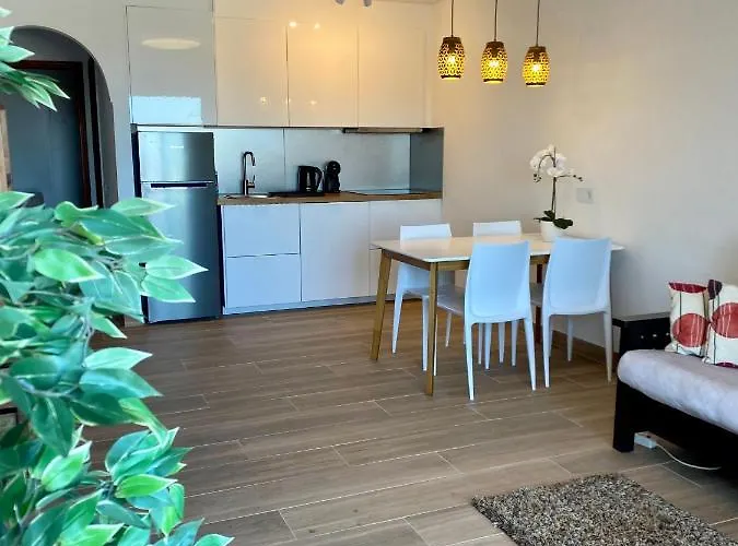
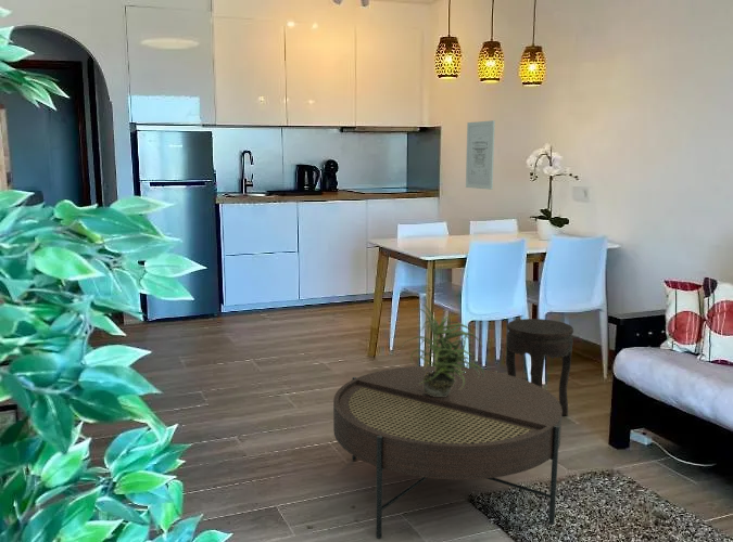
+ side table (538, 369)
+ potted plant (441, 348)
+ coffee table (444, 443)
+ wall art (479, 155)
